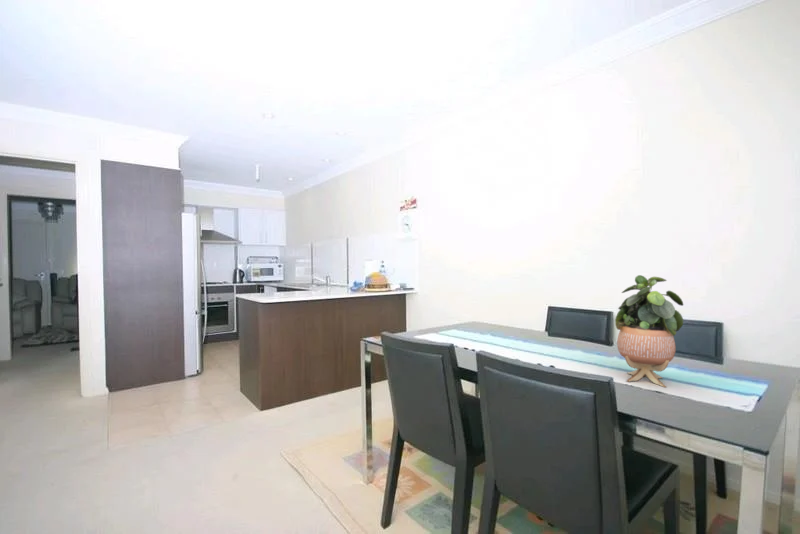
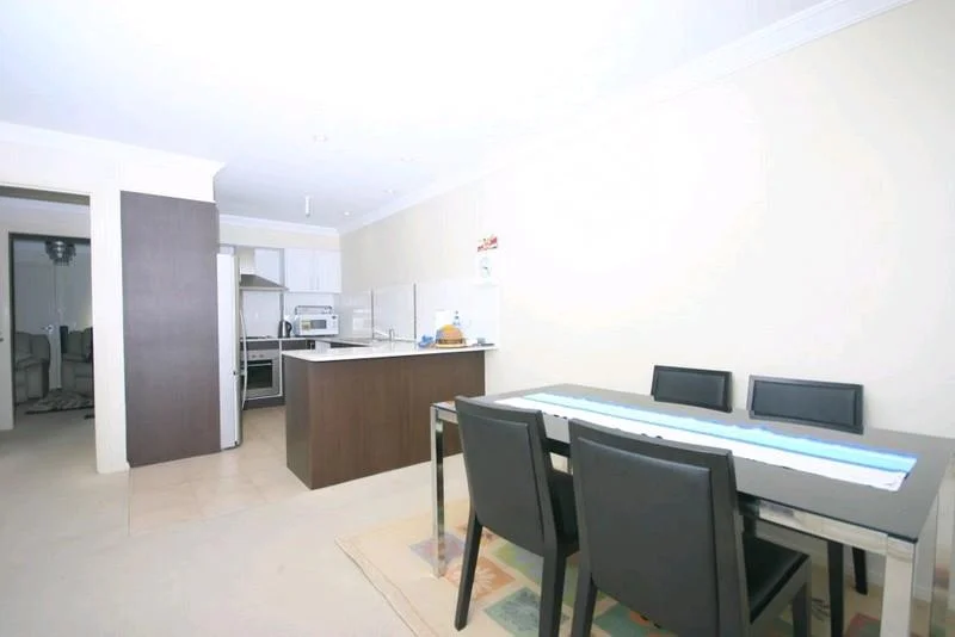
- potted plant (649, 327)
